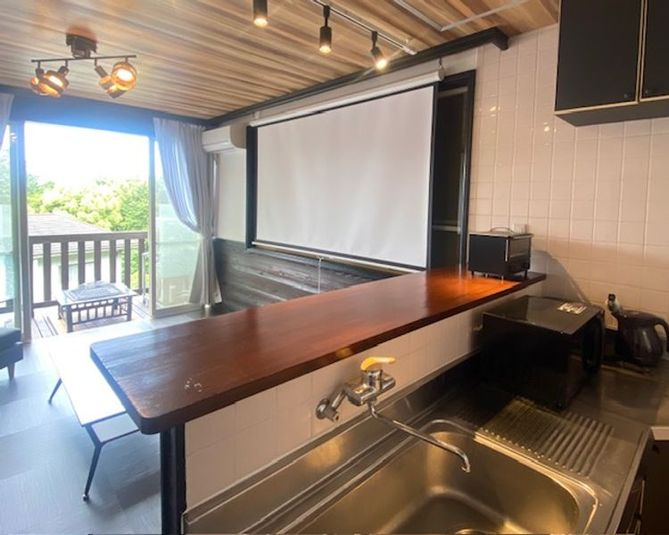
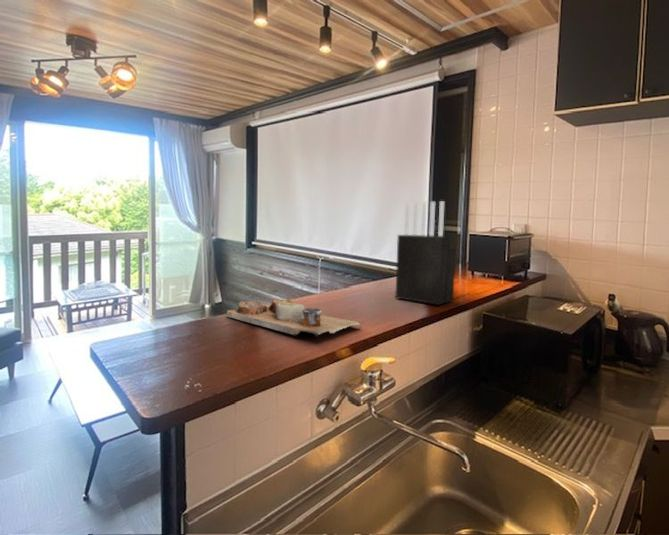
+ knife block (427, 251)
+ cutting board (289, 311)
